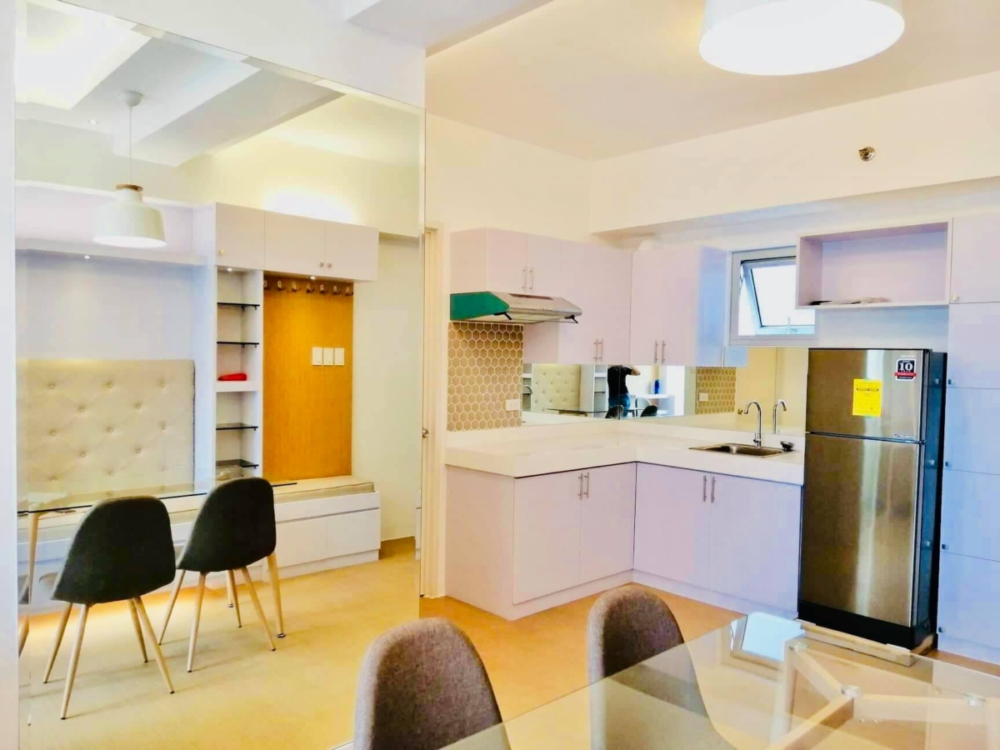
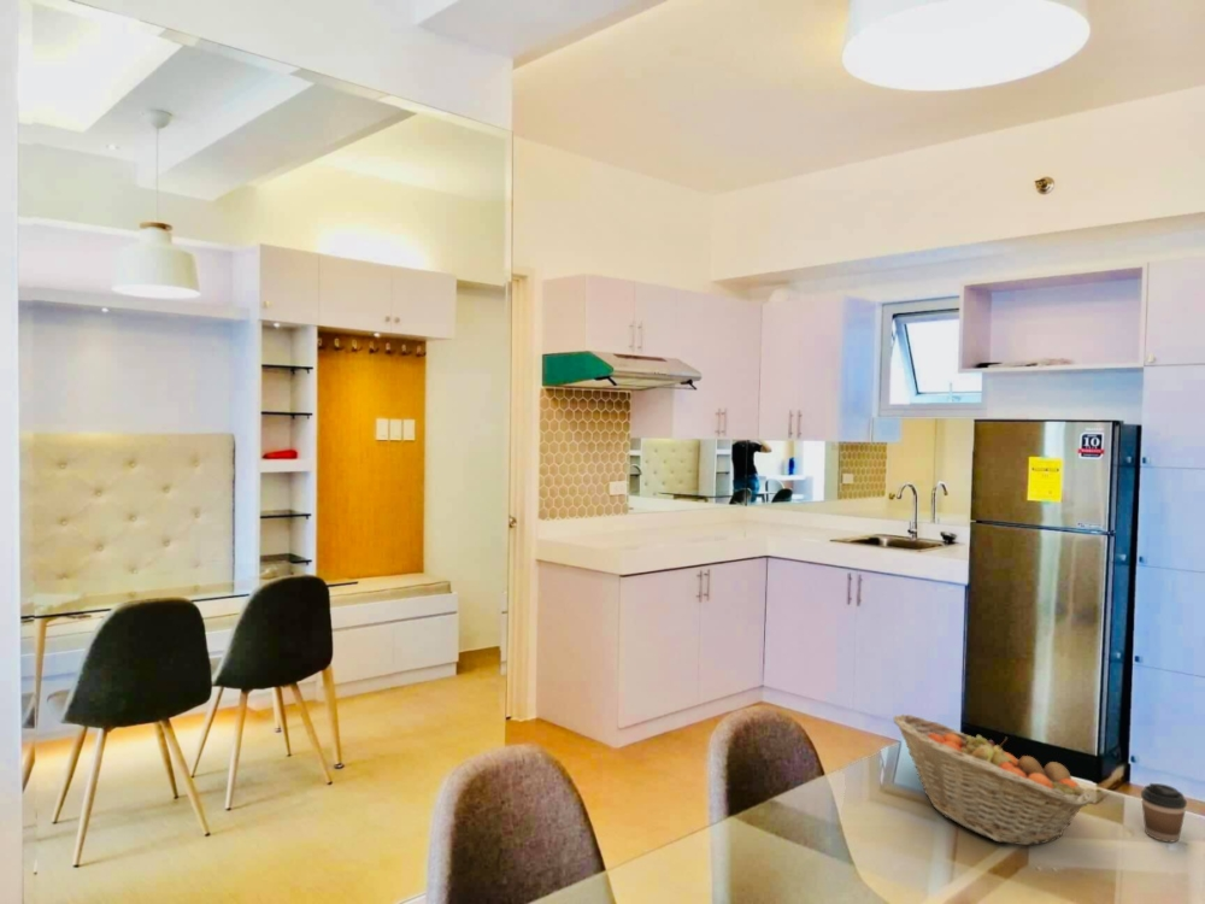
+ coffee cup (1163, 810)
+ fruit basket (984, 770)
